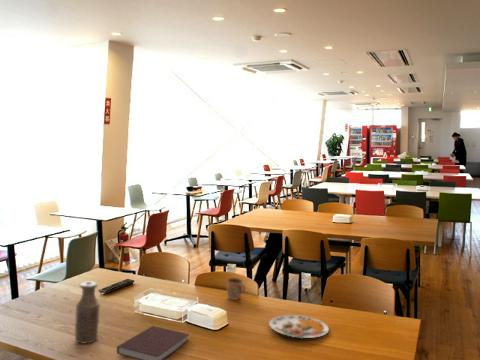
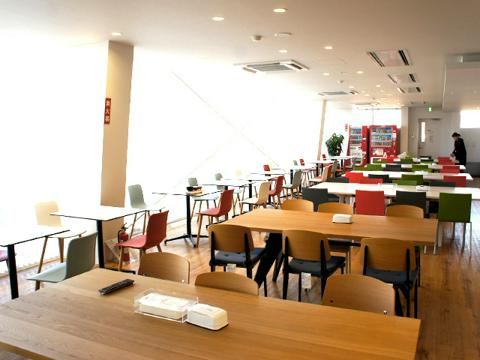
- notebook (154, 343)
- plate (298, 326)
- mug (235, 289)
- bottle (87, 311)
